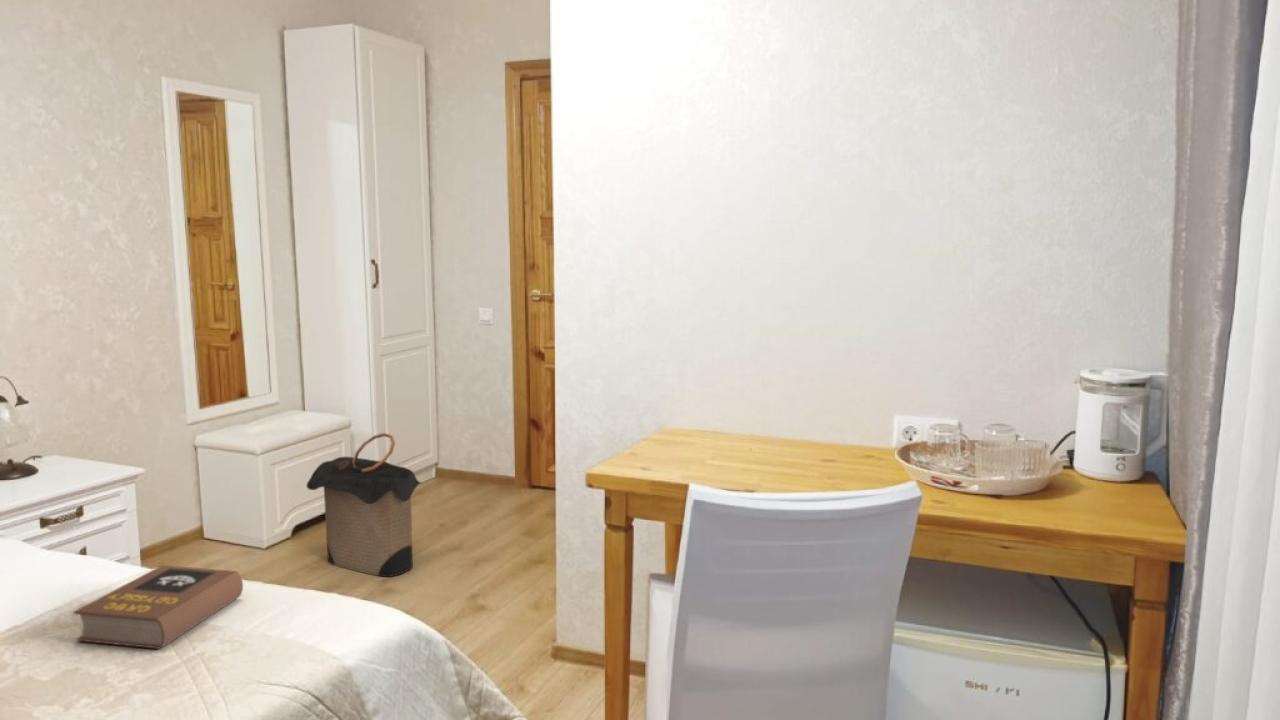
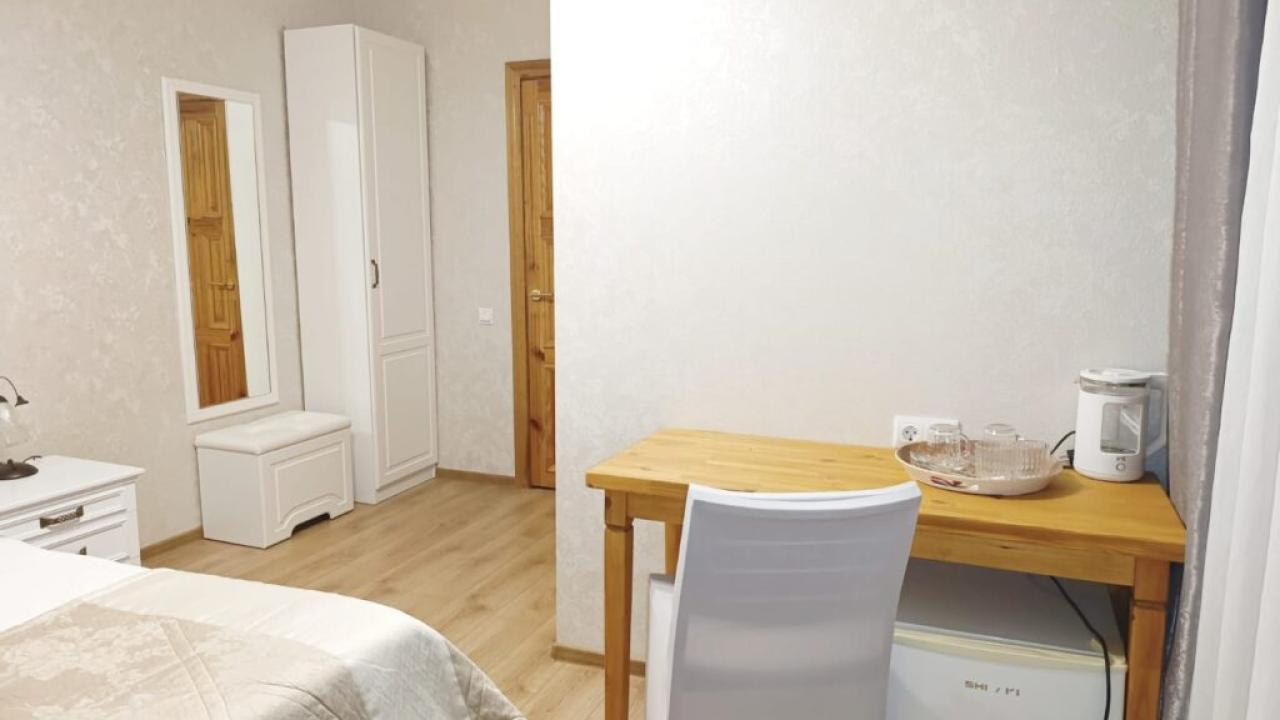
- laundry hamper (363, 500)
- book (167, 601)
